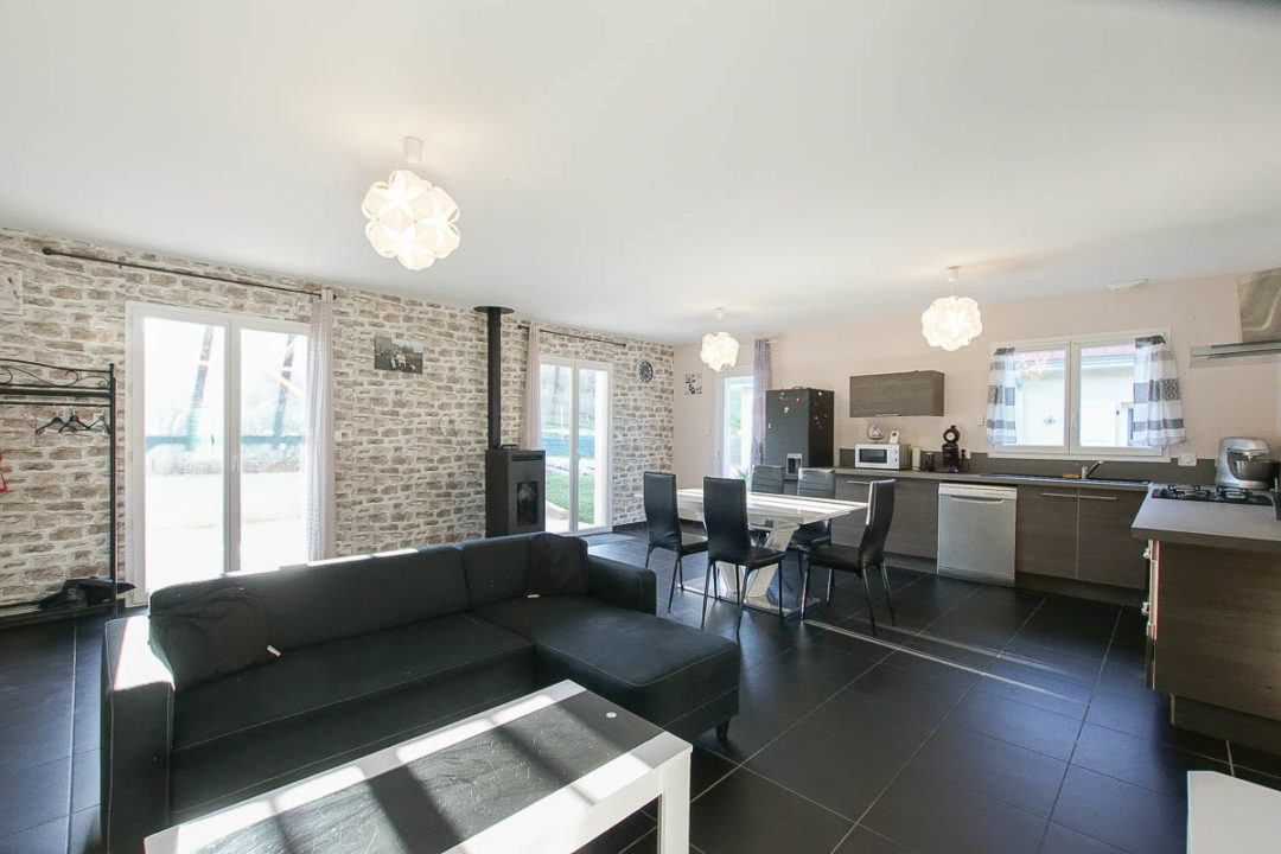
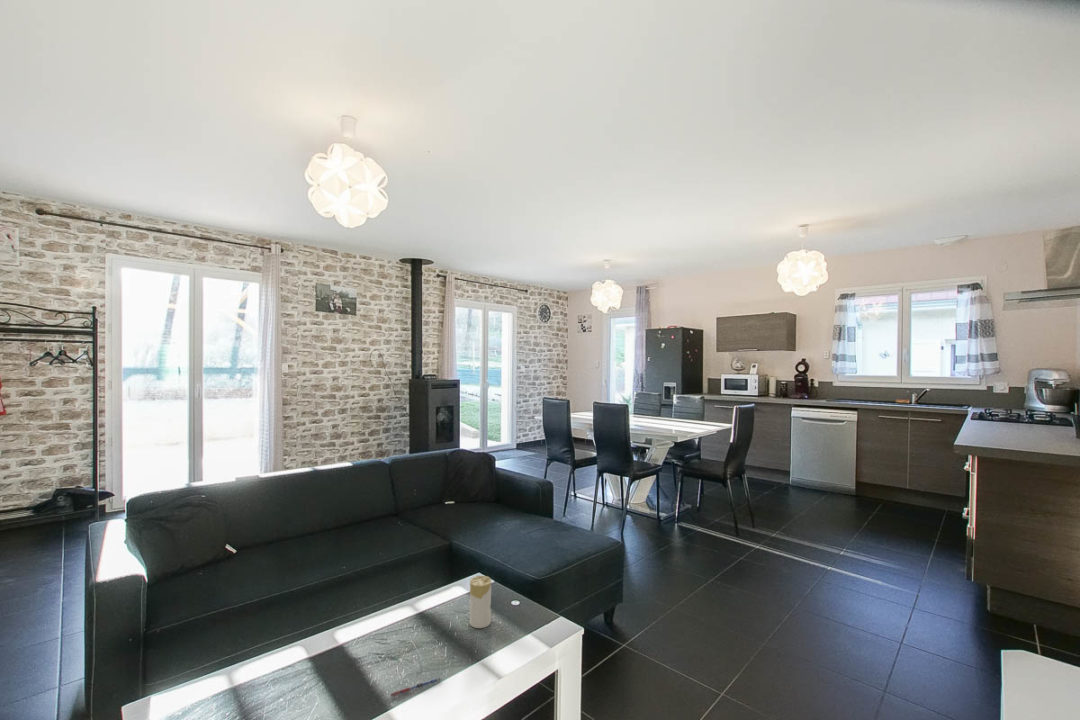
+ candle (480, 601)
+ pen (416, 686)
